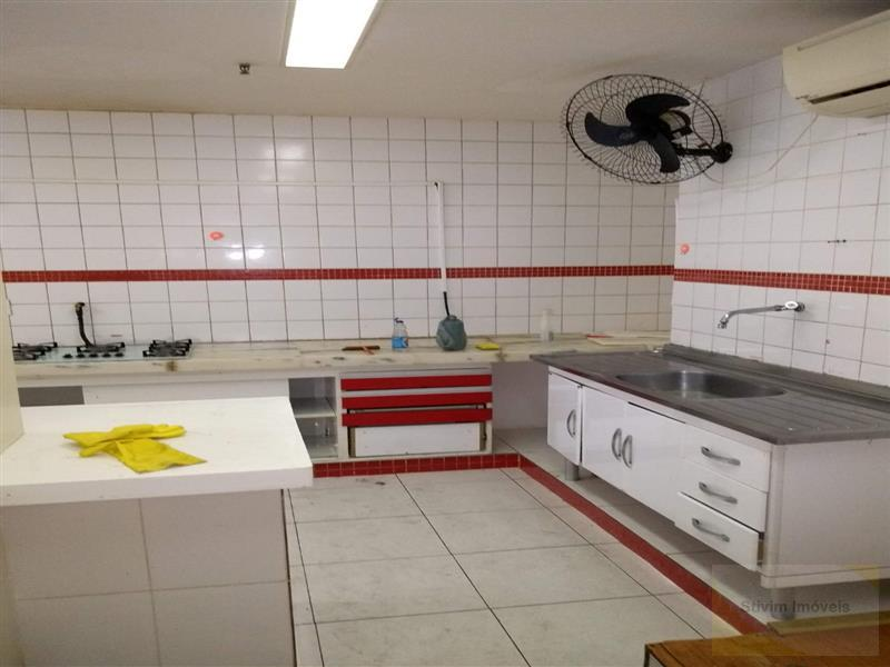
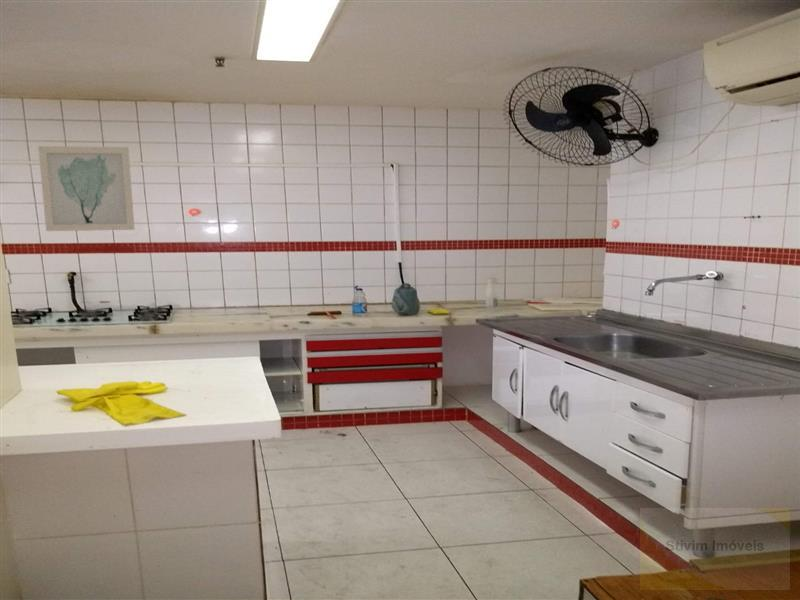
+ wall art (87, 189)
